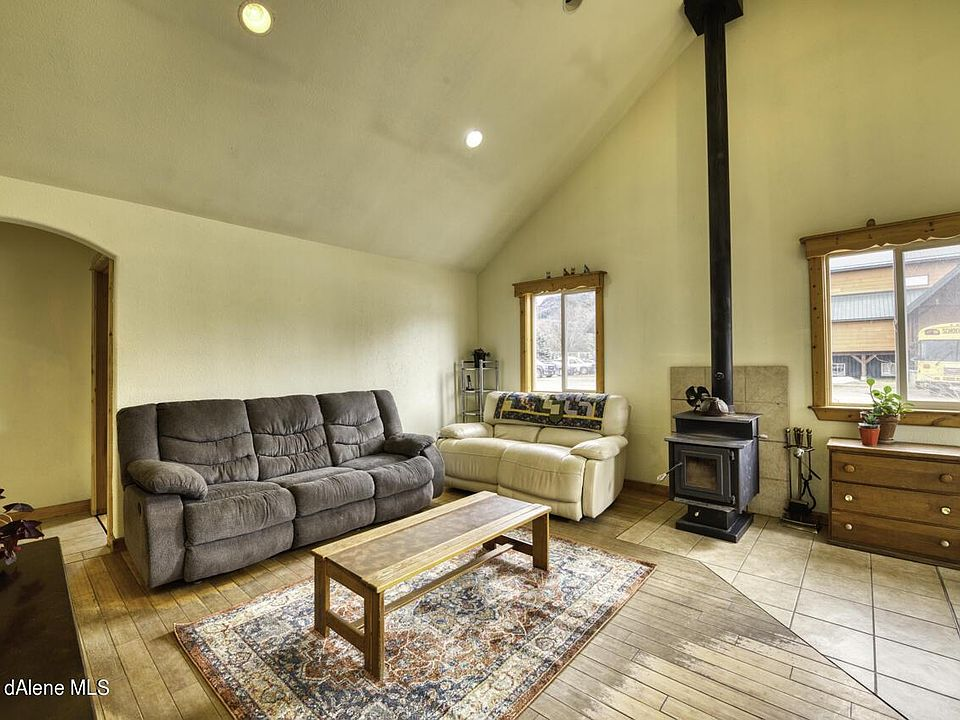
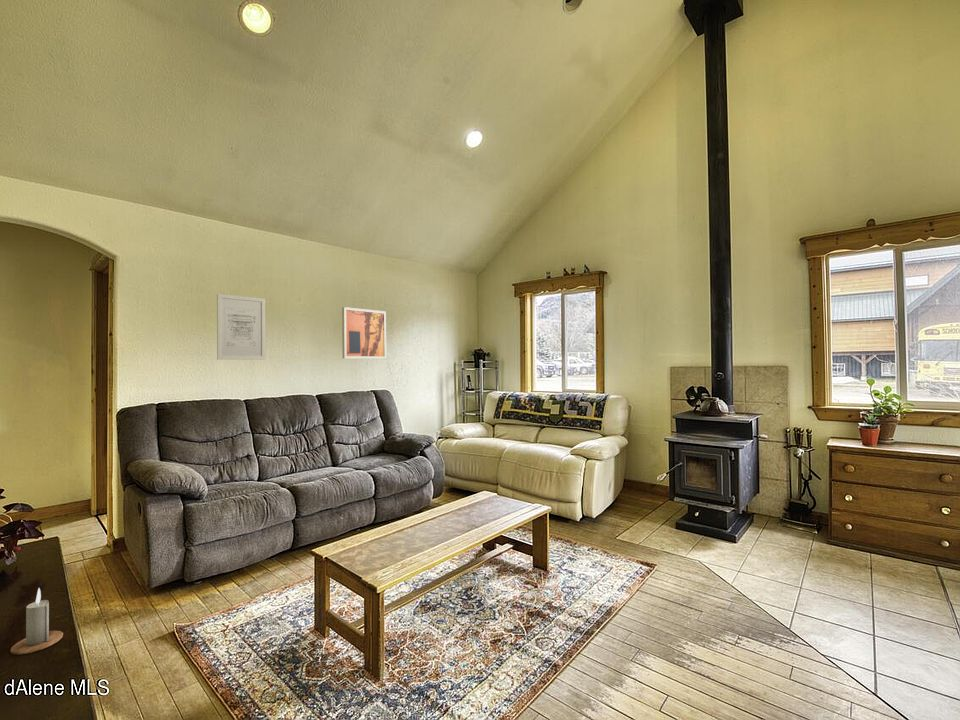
+ candle (37, 615)
+ wall art (242, 327)
+ wall art (365, 334)
